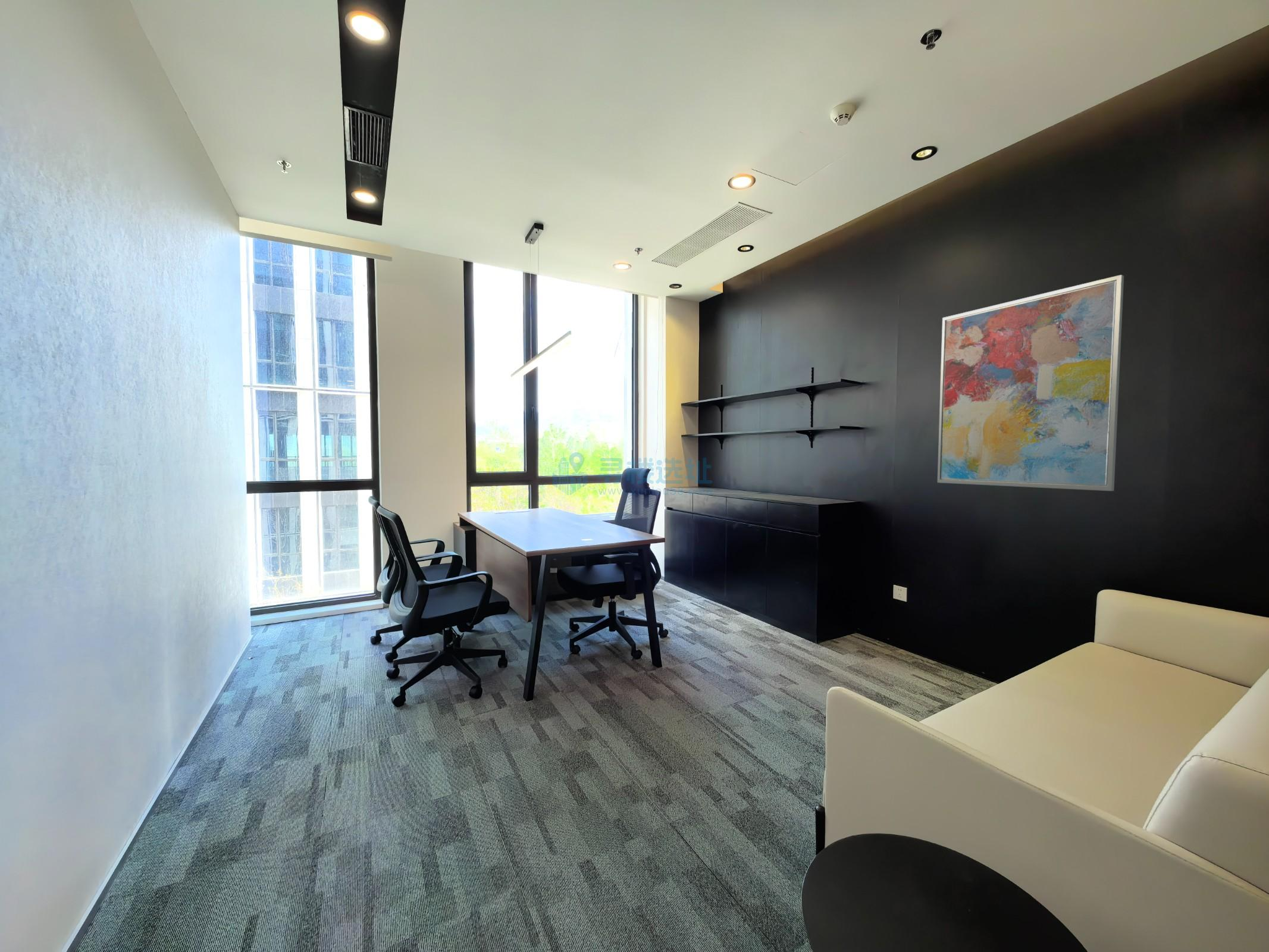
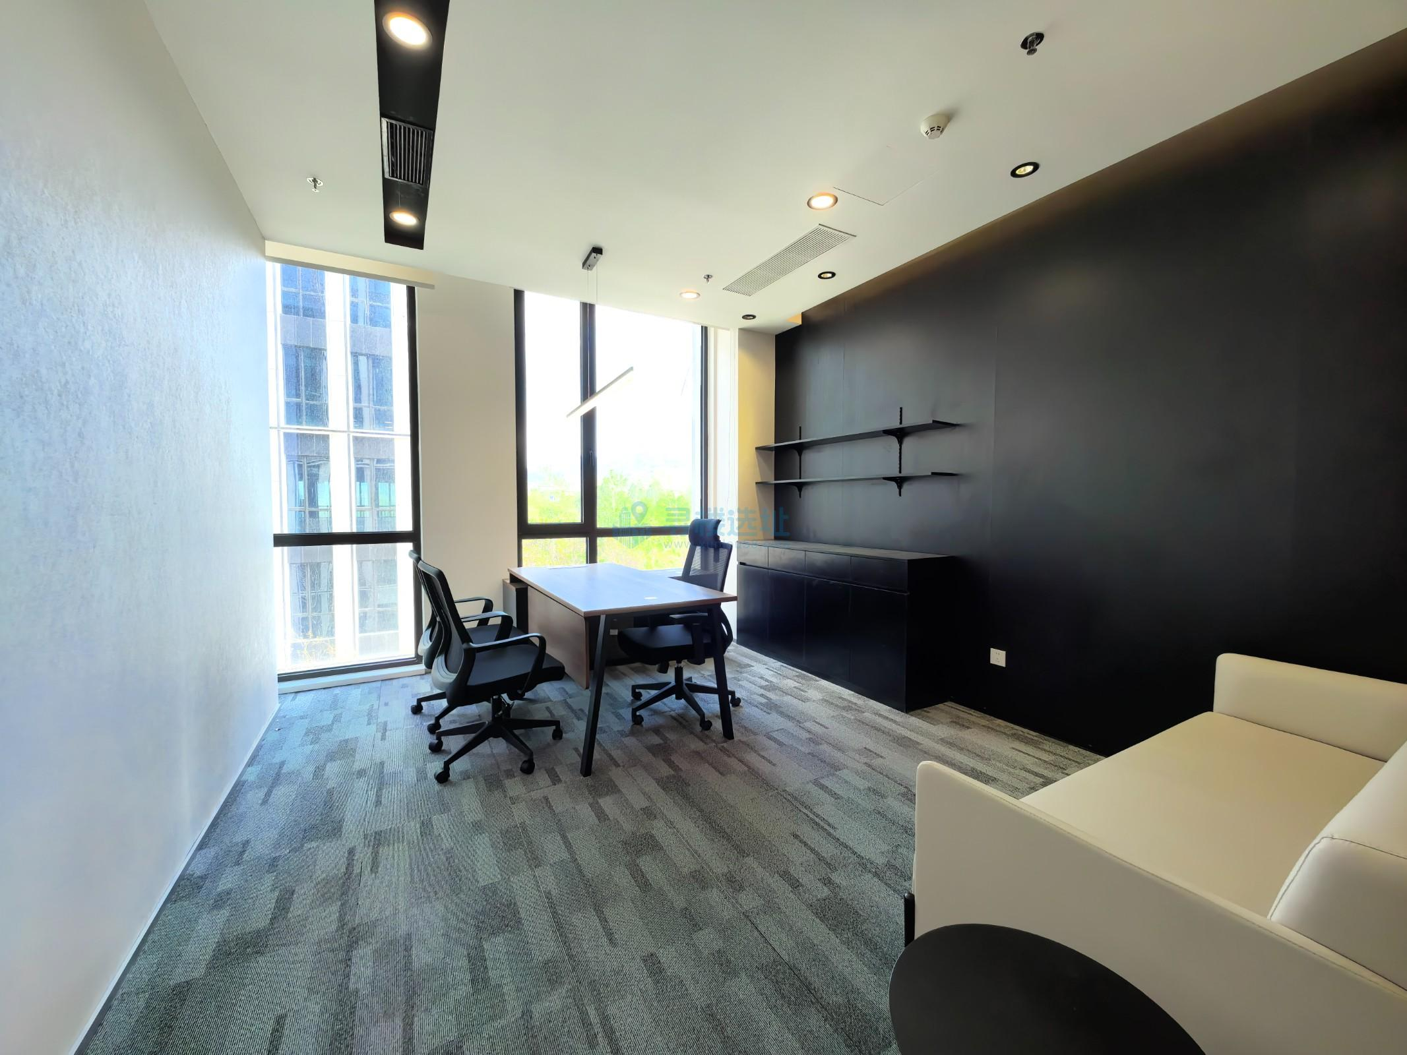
- wall art (1017, 393)
